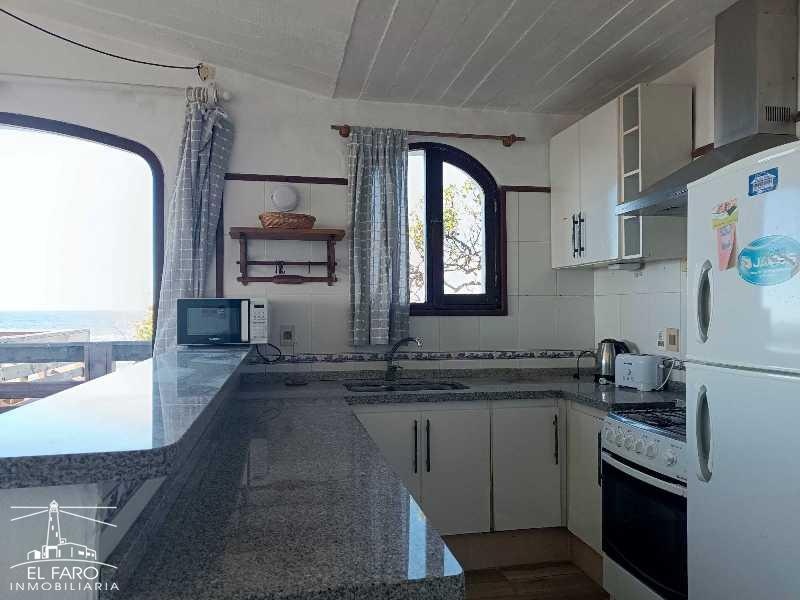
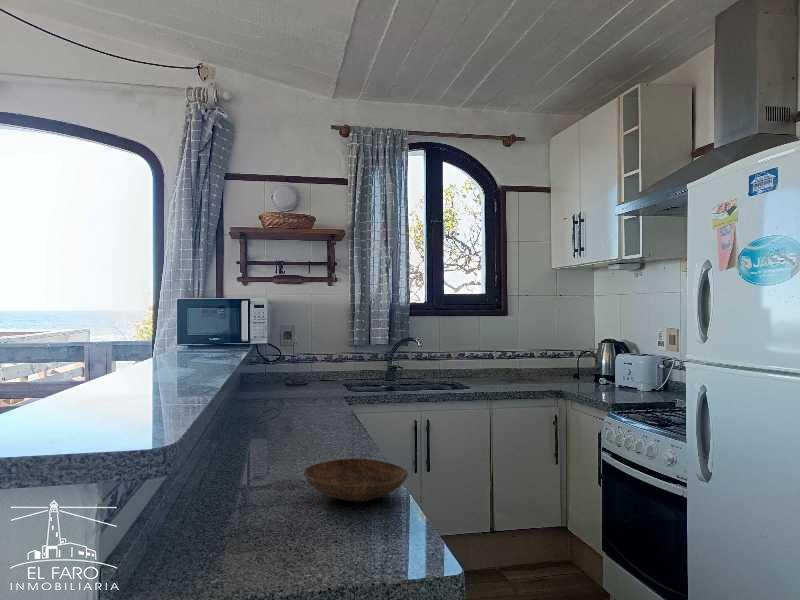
+ bowl (355, 483)
